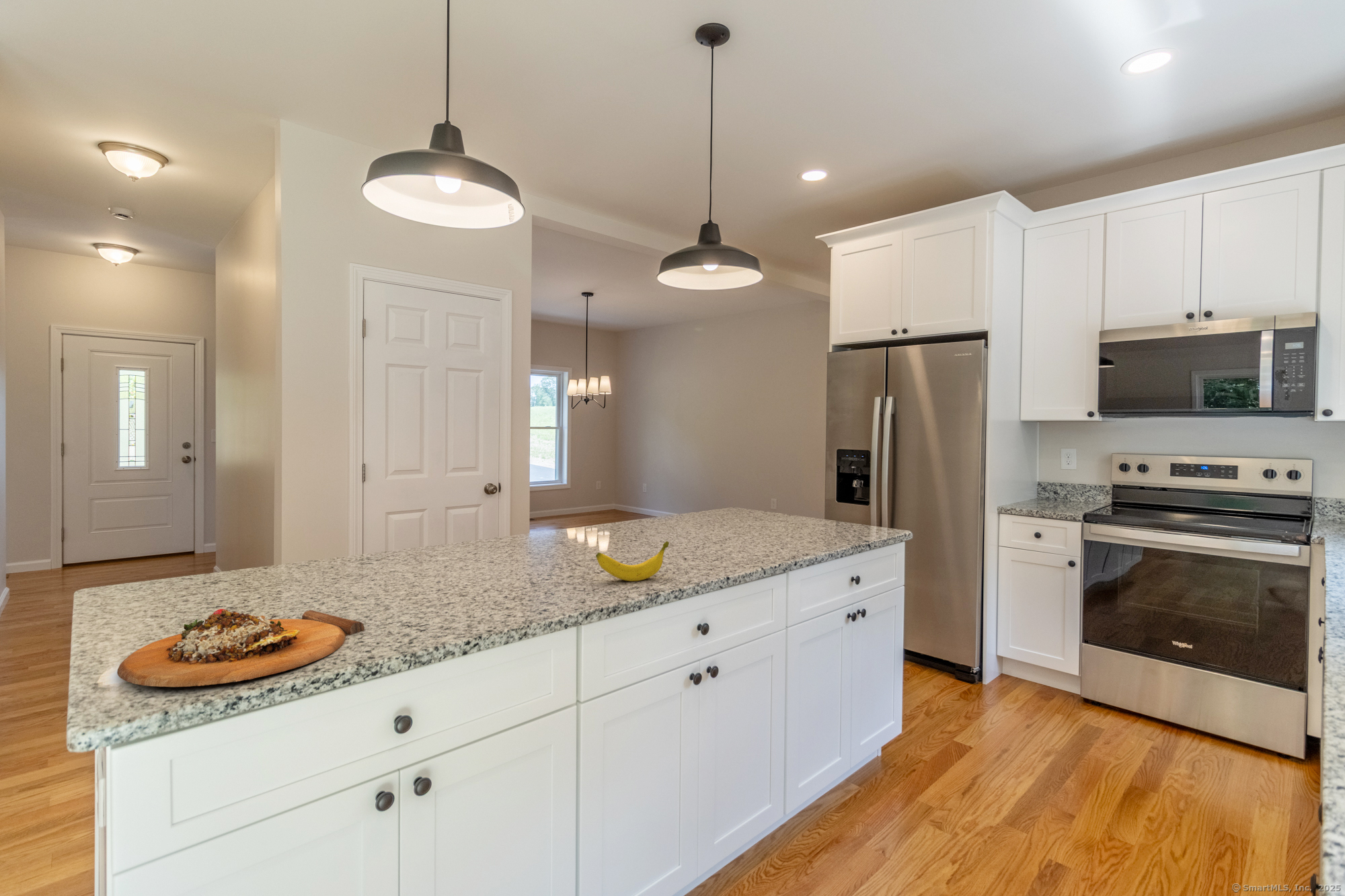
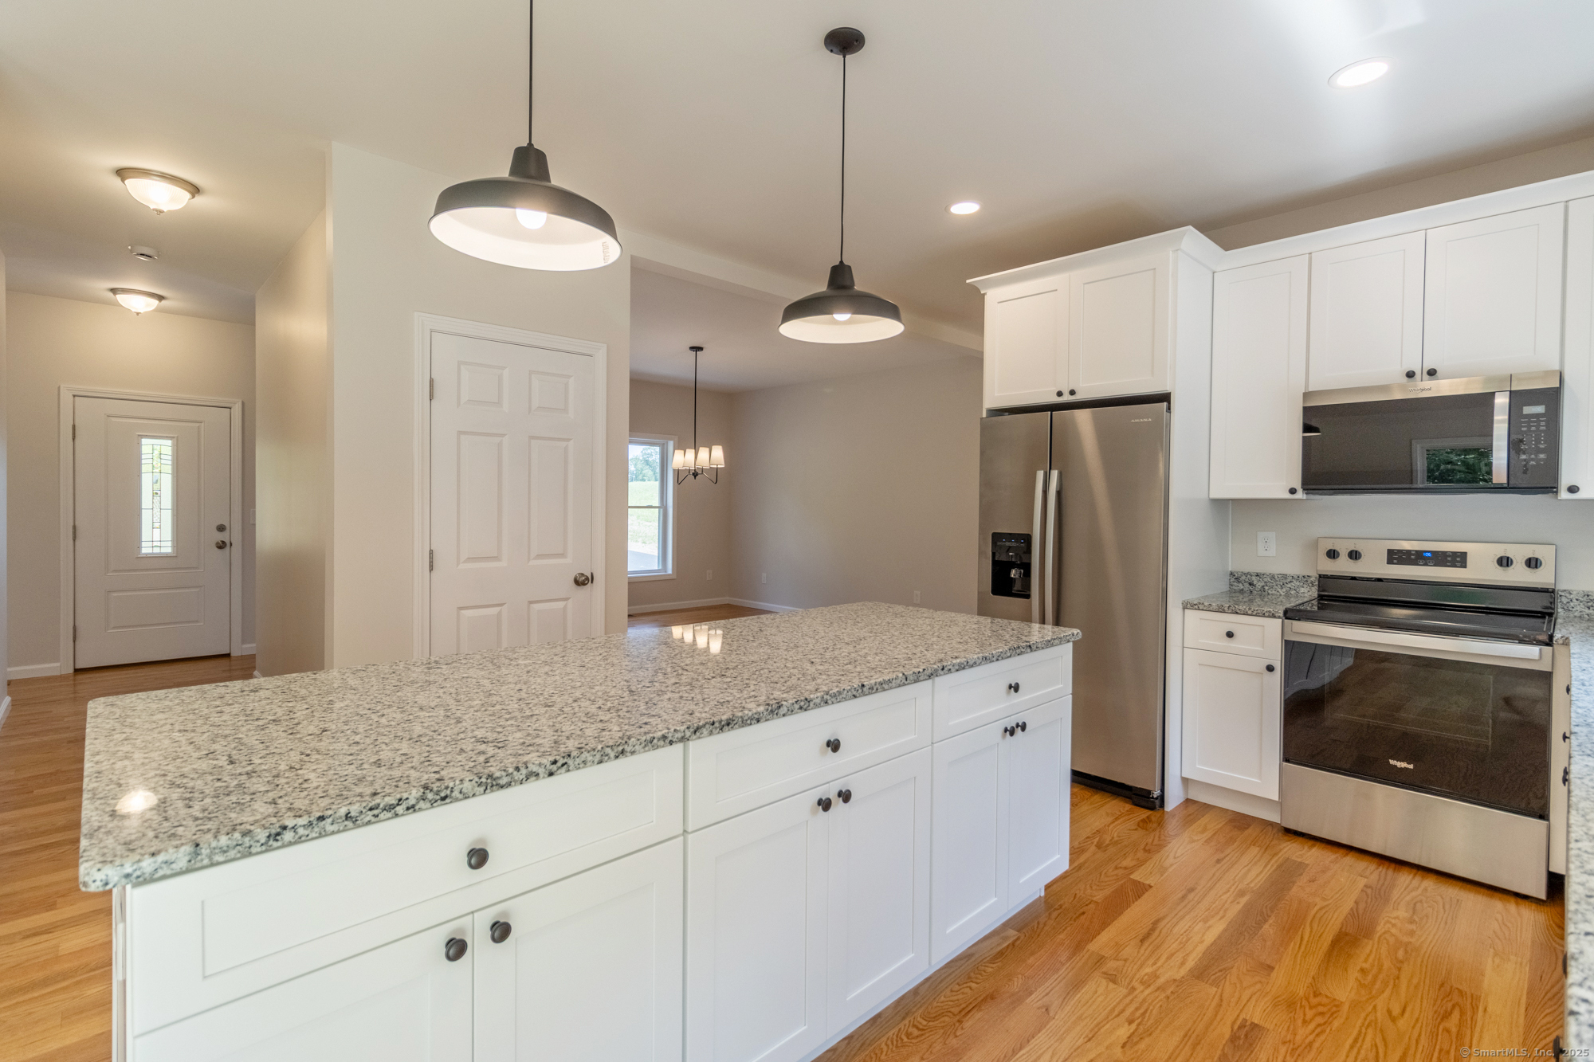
- banana (633, 565)
- cutting board (251, 628)
